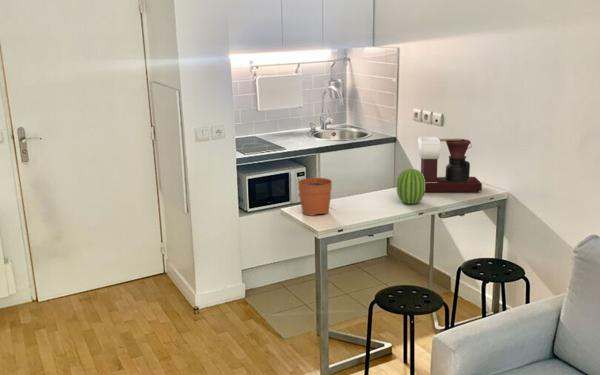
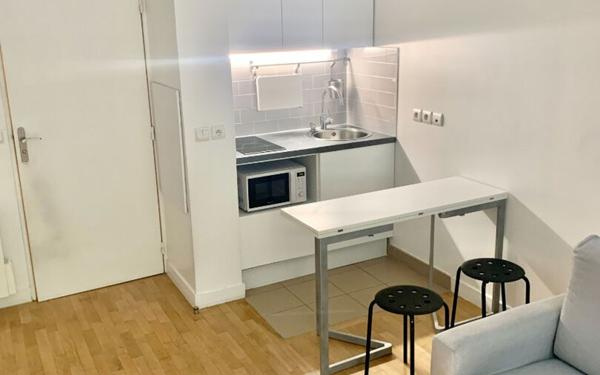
- fruit (410, 185)
- plant pot (315, 189)
- coffee maker (447, 165)
